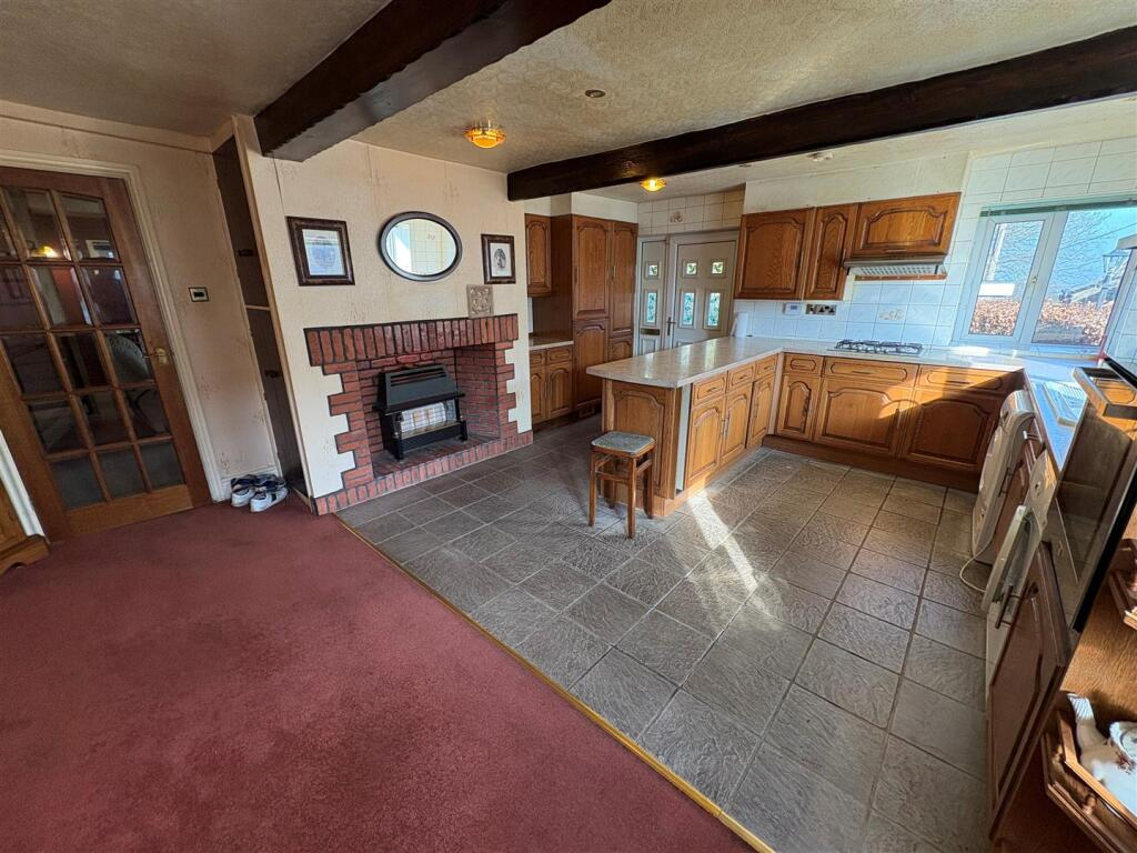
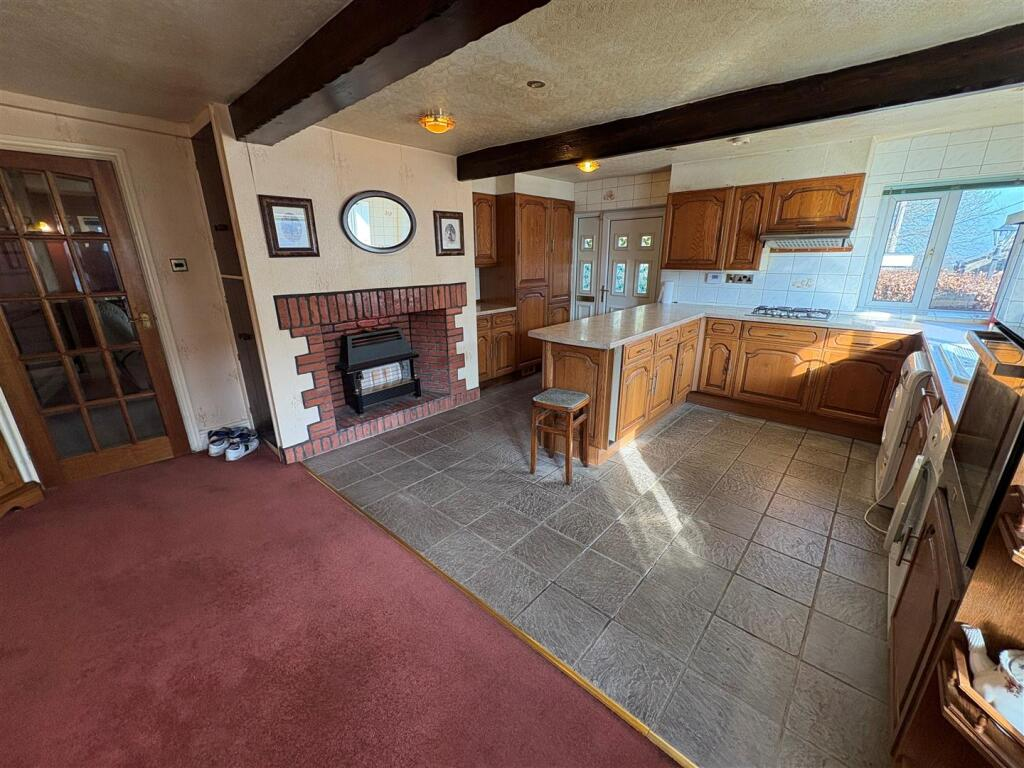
- wall ornament (480, 301)
